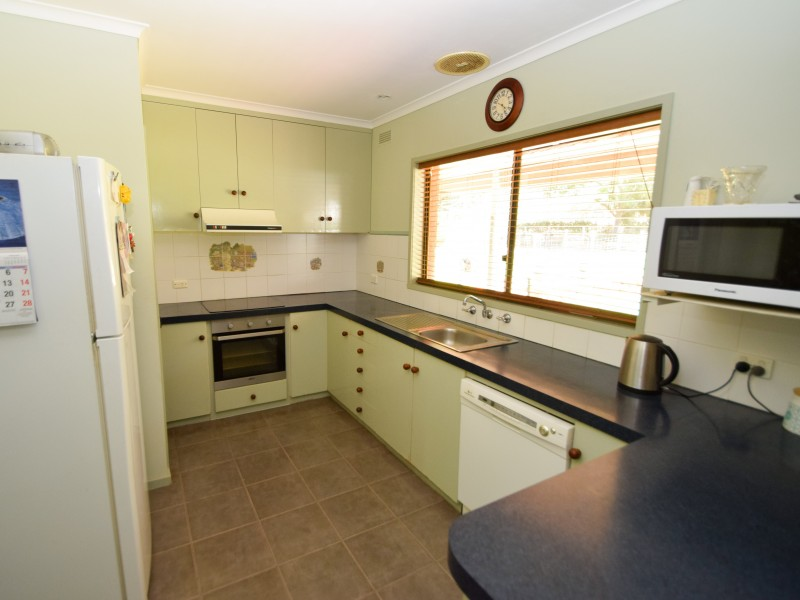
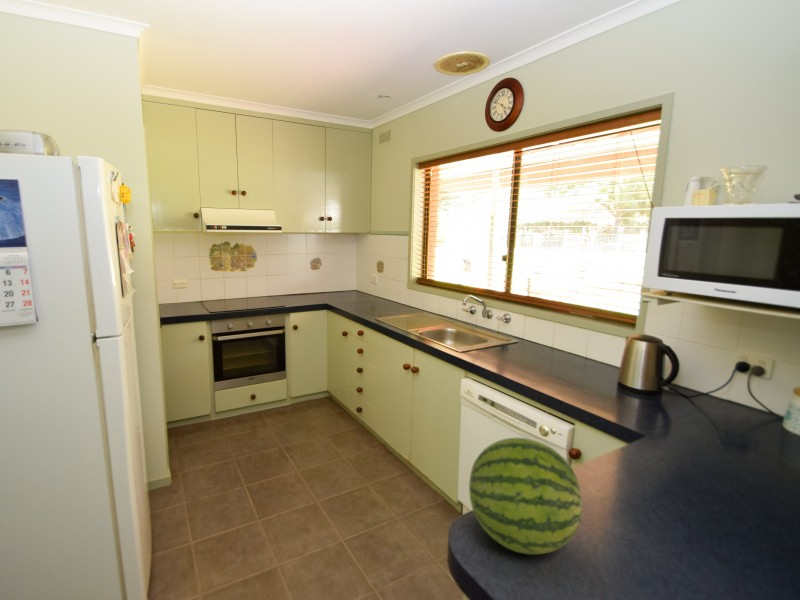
+ fruit (523, 491)
